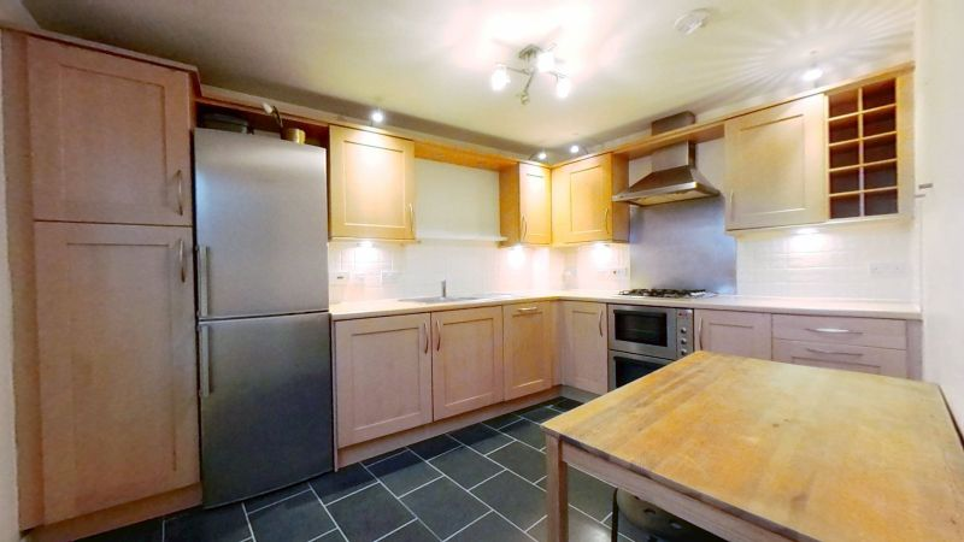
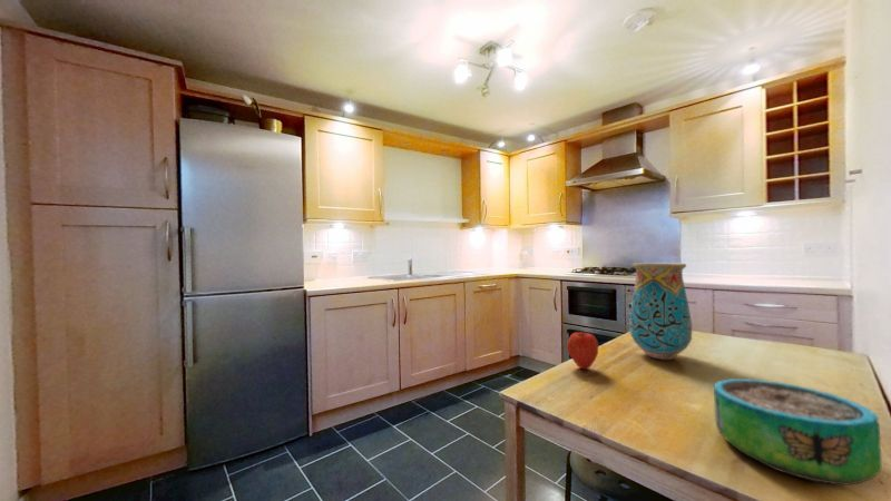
+ decorative bowl (787, 423)
+ vase (658, 310)
+ apple (582, 350)
